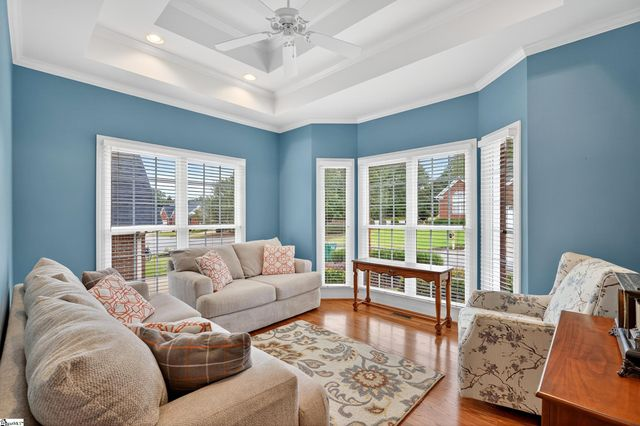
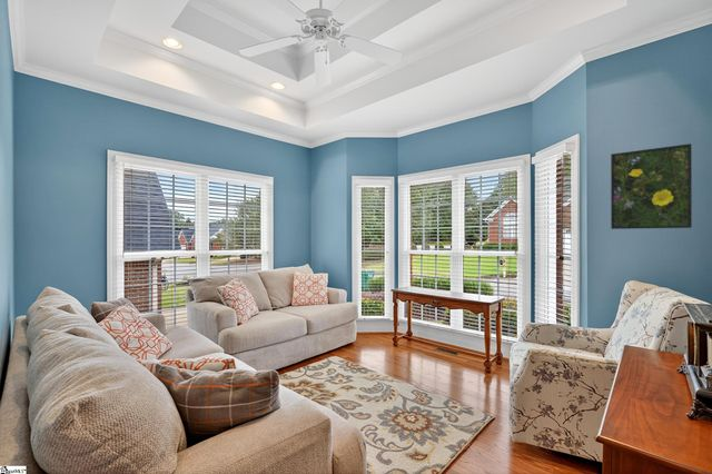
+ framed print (649, 188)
